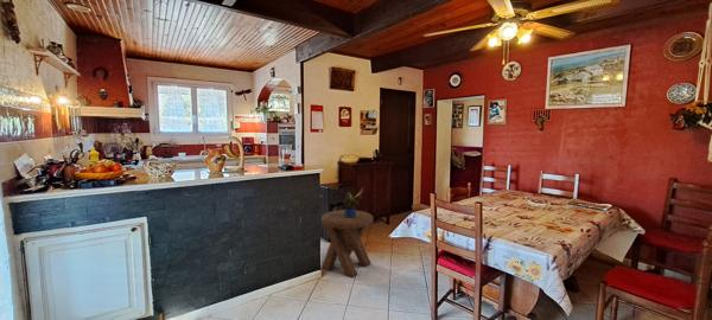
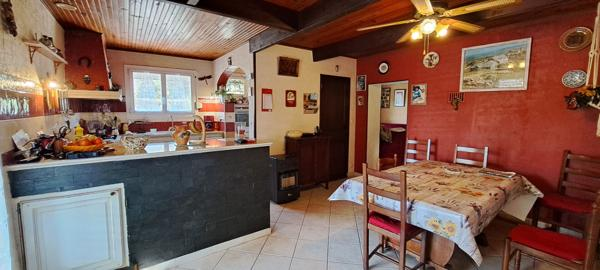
- potted plant (354, 200)
- music stool (347, 241)
